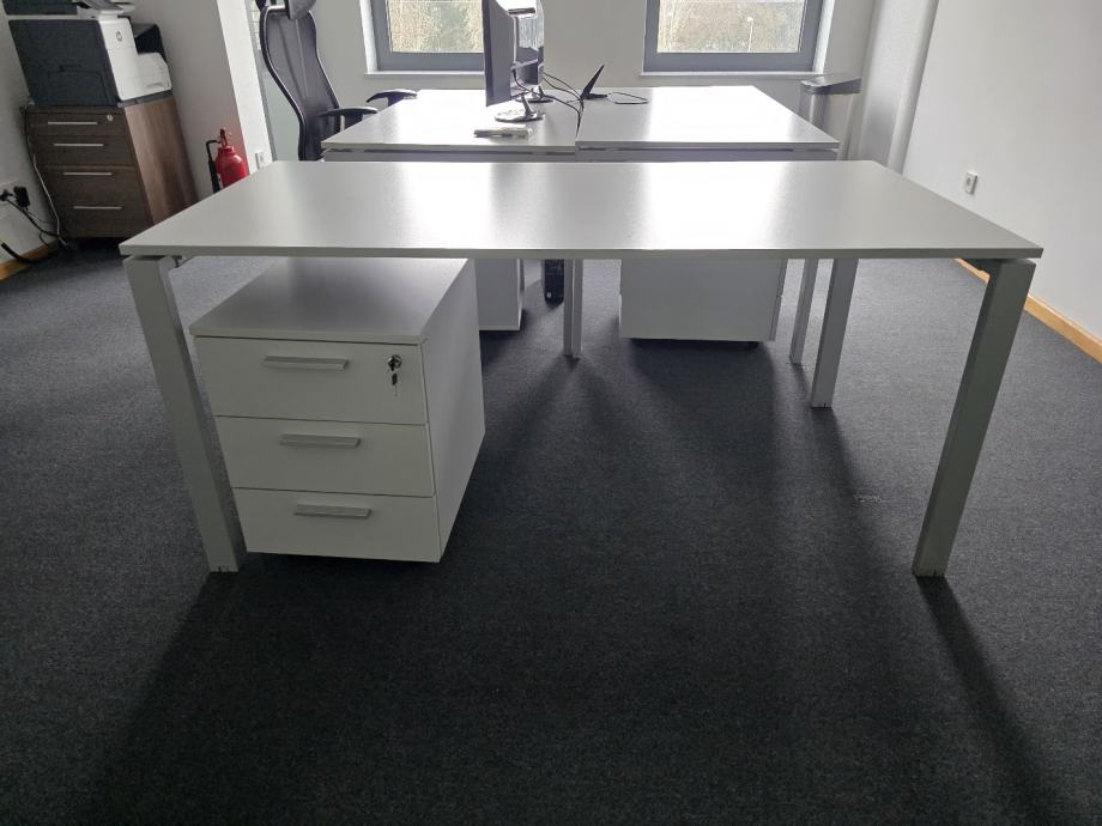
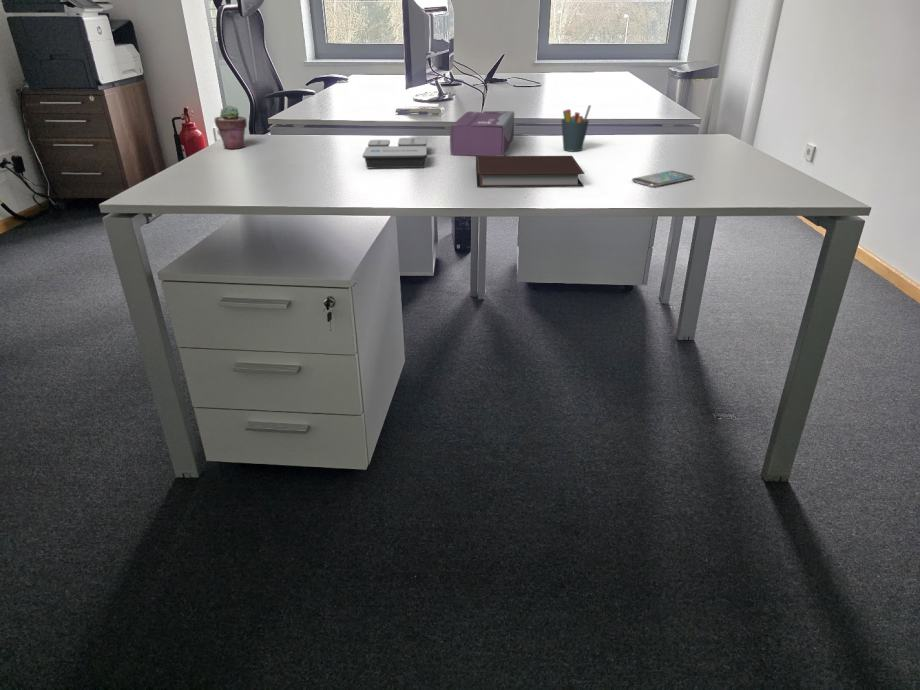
+ potted succulent (231, 126)
+ desk organizer (397, 152)
+ pen holder (574, 127)
+ notebook (526, 170)
+ tissue box (483, 131)
+ smartphone (662, 178)
